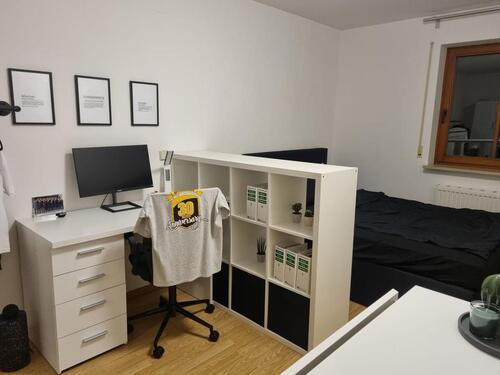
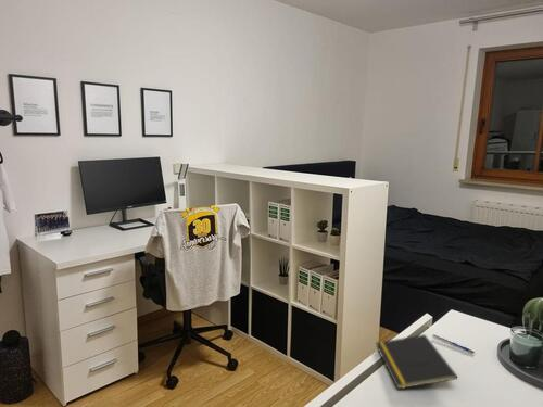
+ pen (452, 342)
+ notepad (413, 359)
